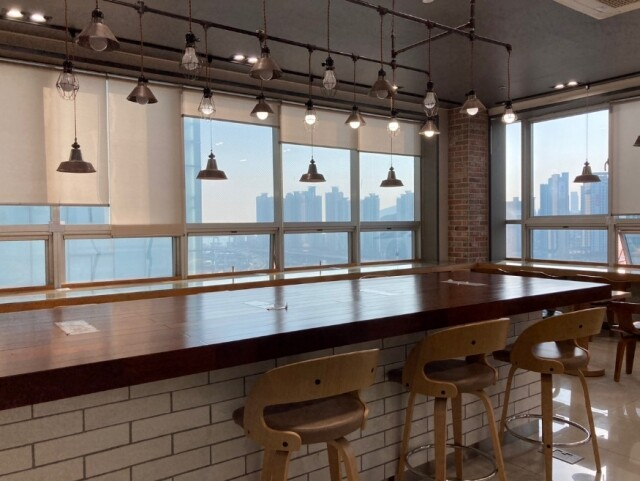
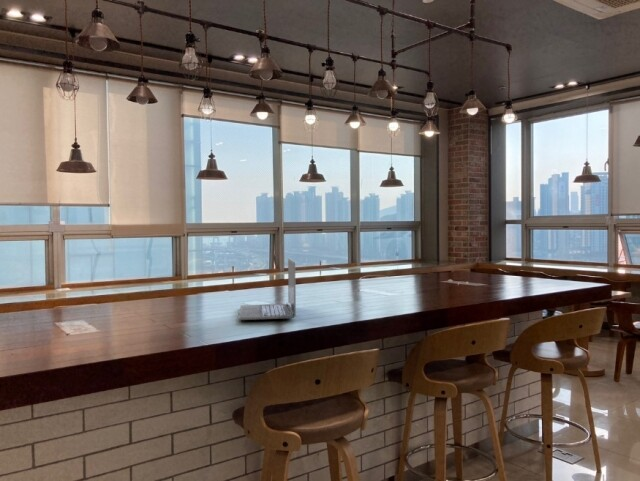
+ laptop (266, 304)
